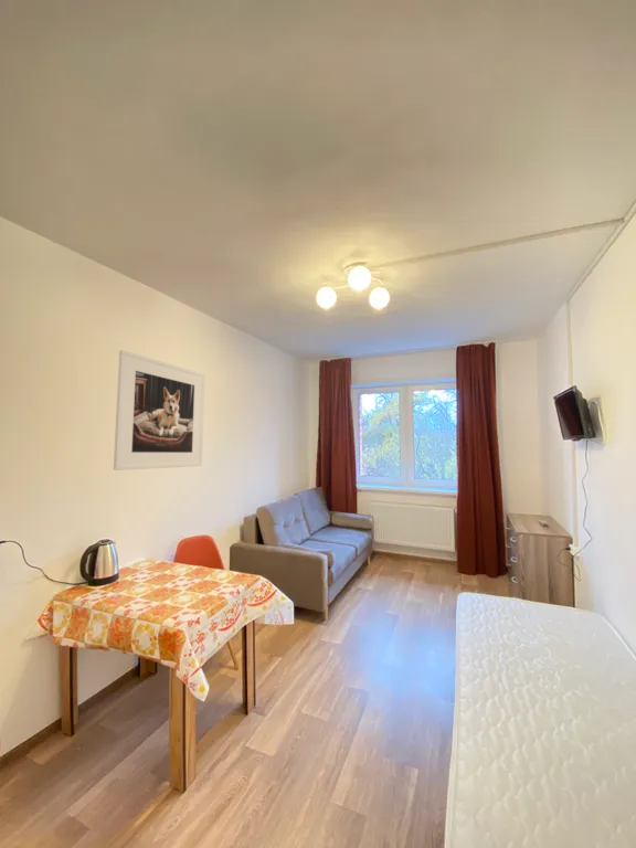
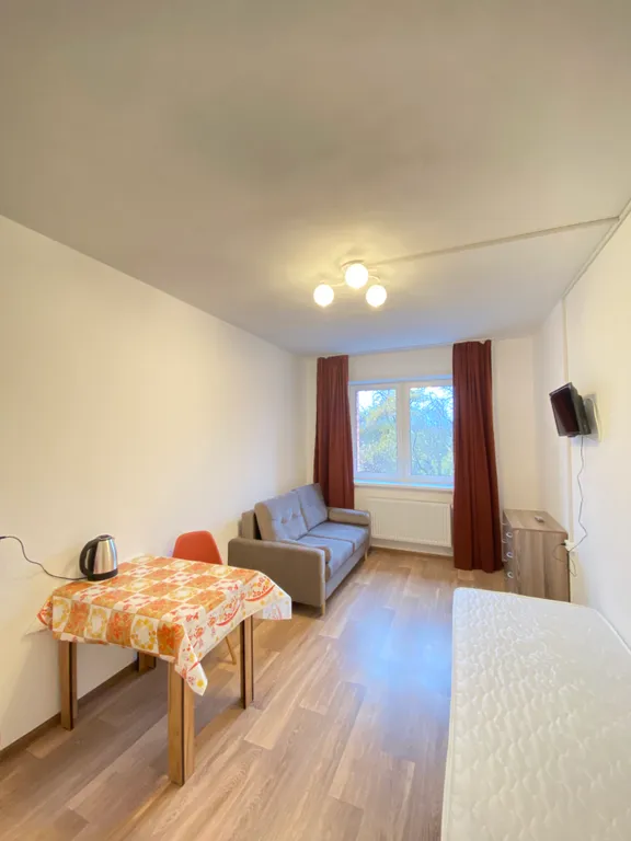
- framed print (166, 415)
